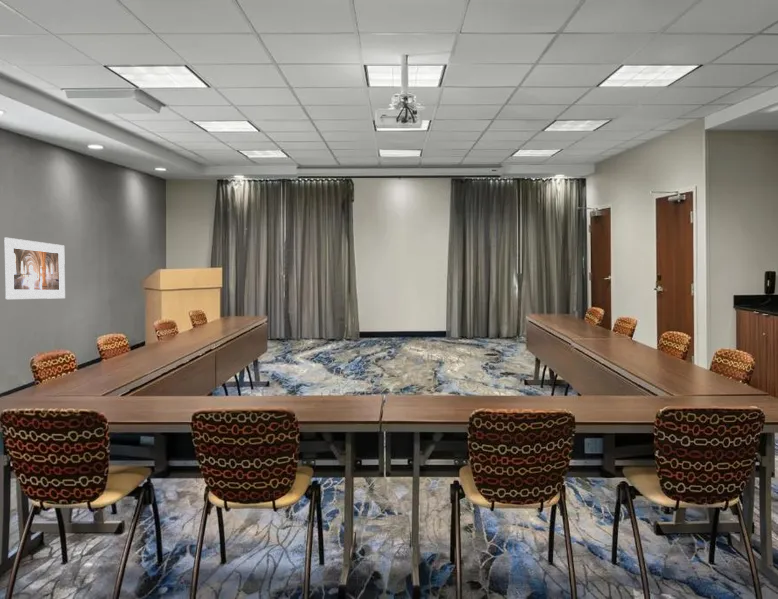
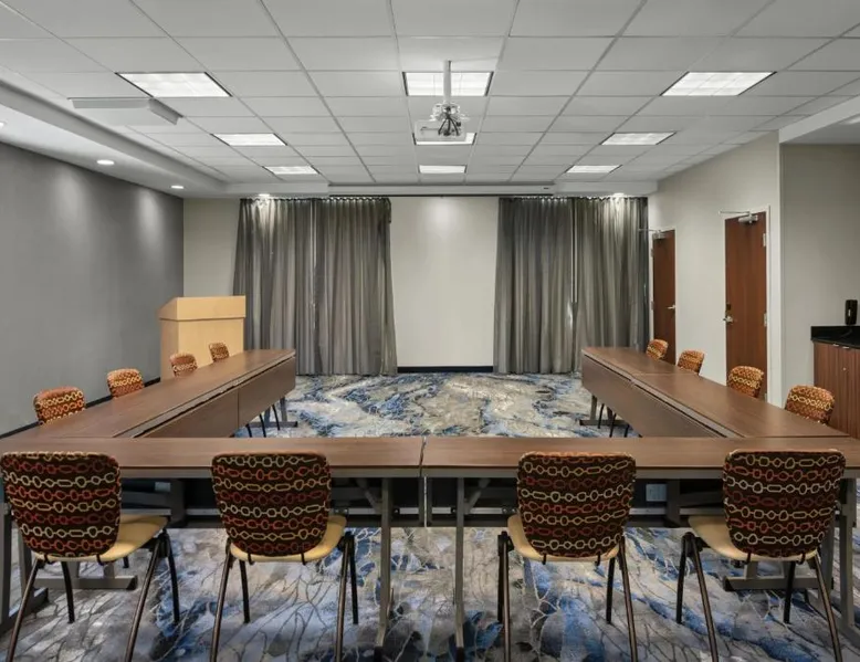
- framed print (37, 270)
